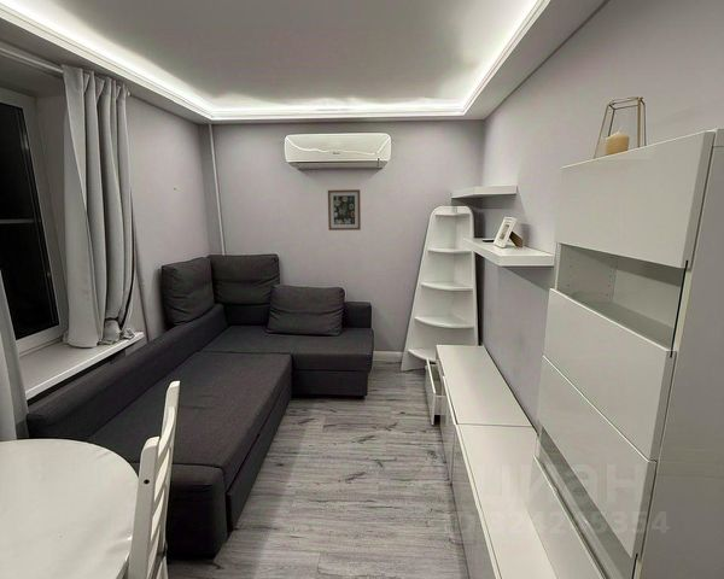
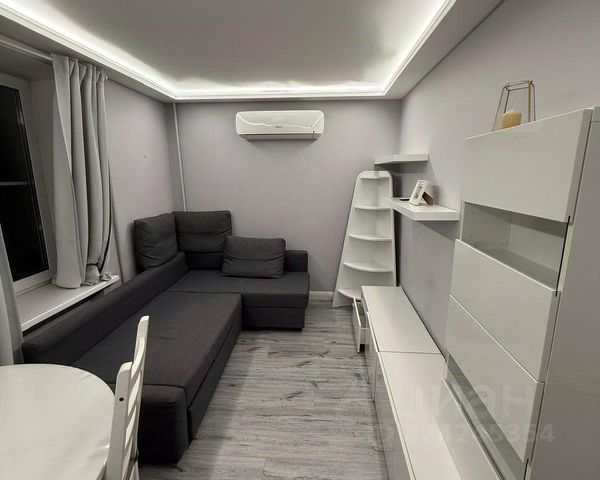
- wall art (344, 210)
